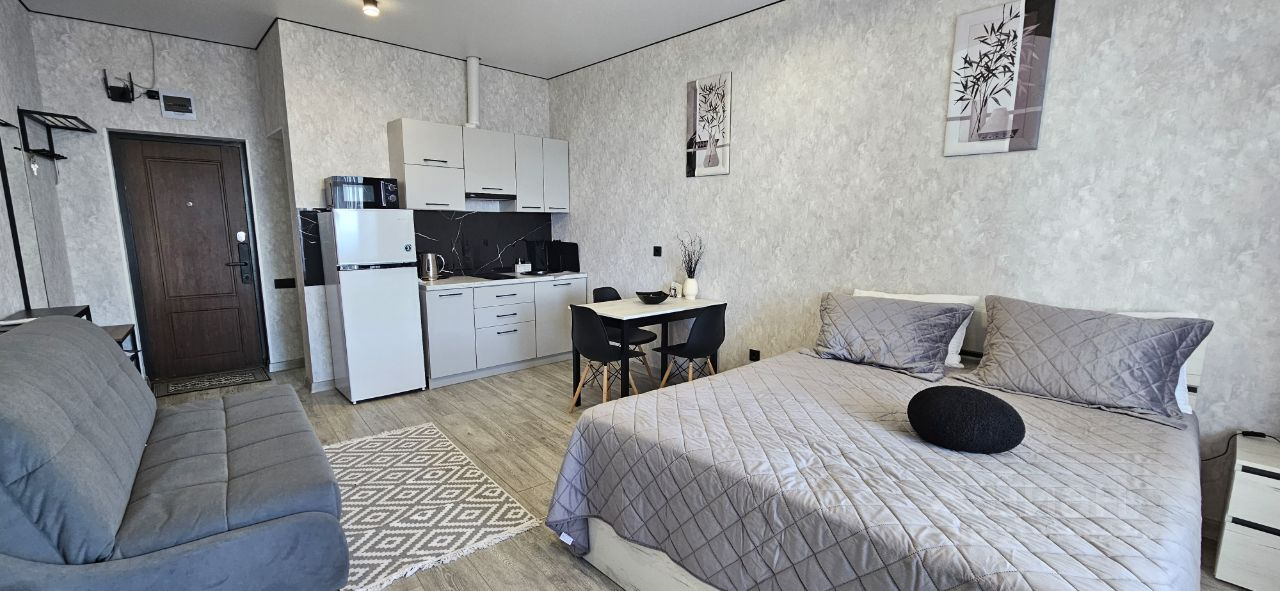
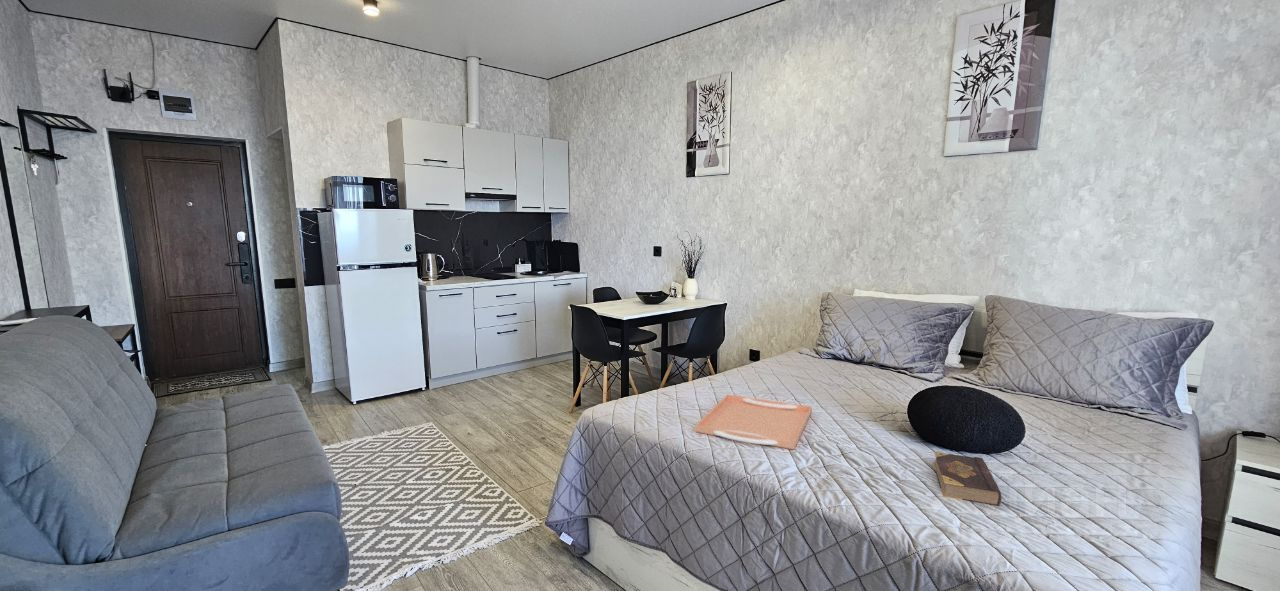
+ book (963, 474)
+ serving tray (756, 418)
